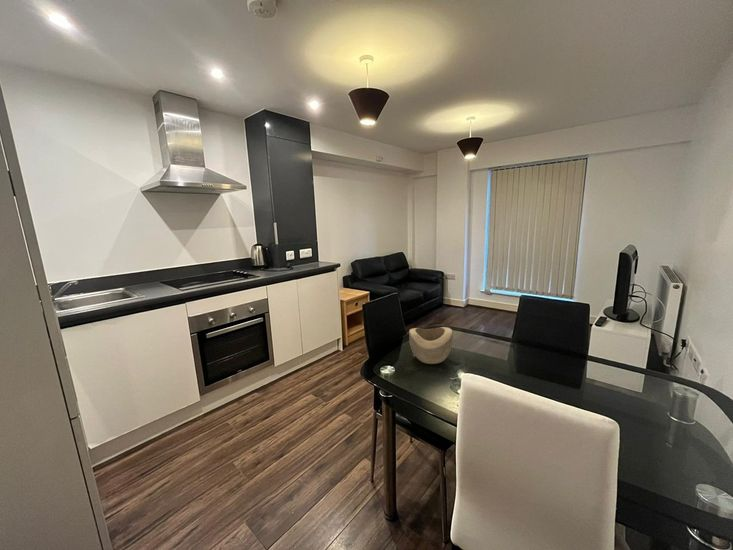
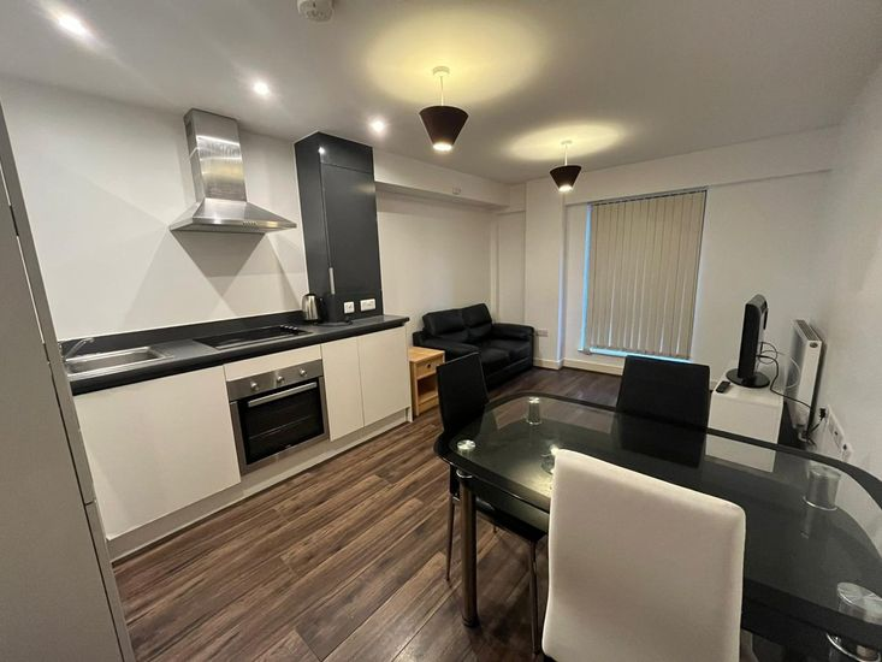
- decorative bowl (430, 344)
